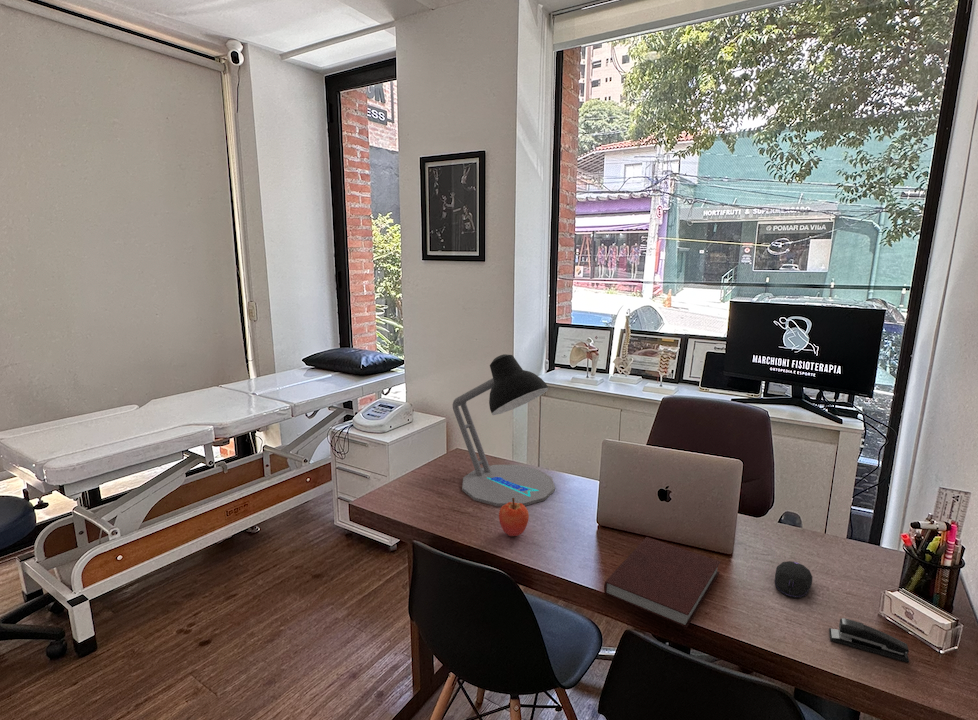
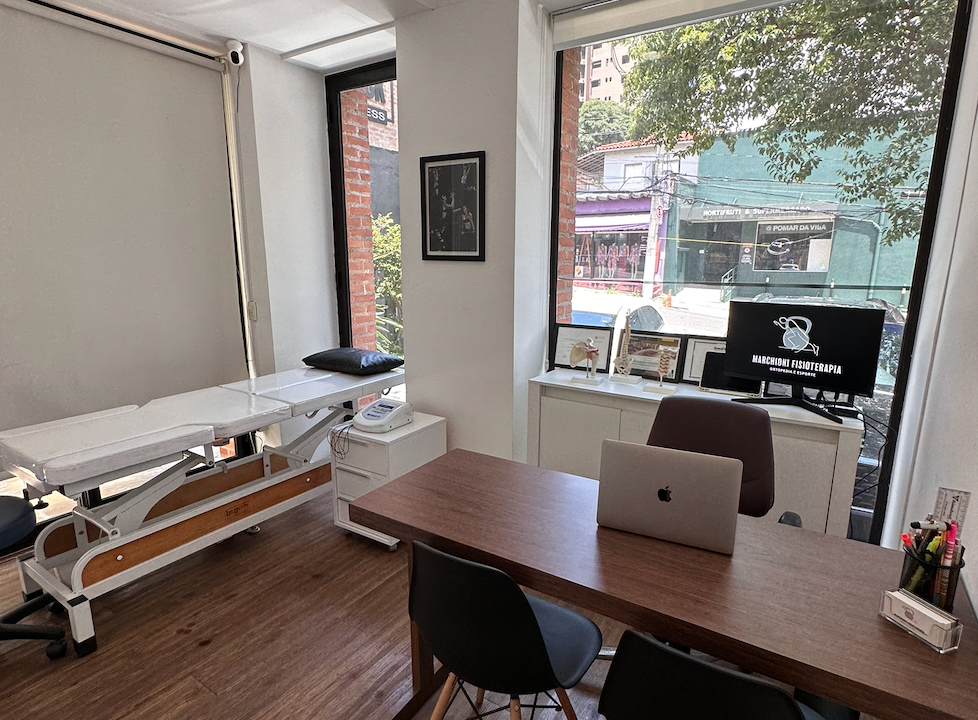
- computer mouse (793, 577)
- stapler (868, 637)
- apple (513, 517)
- desk lamp (496, 414)
- notebook (663, 576)
